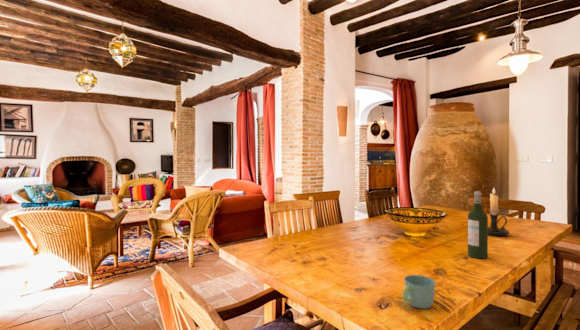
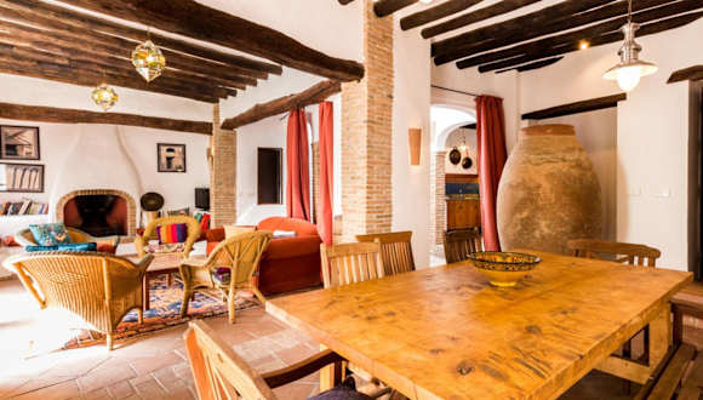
- mug (416, 292)
- wine bottle (477, 223)
- candle holder (496, 210)
